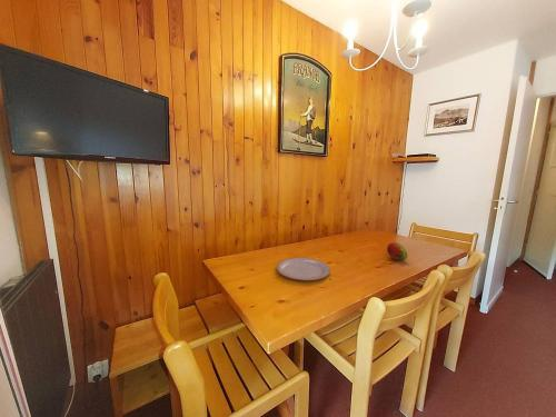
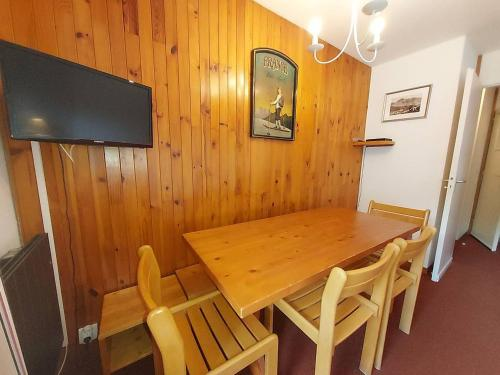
- plate (302, 269)
- fruit (397, 251)
